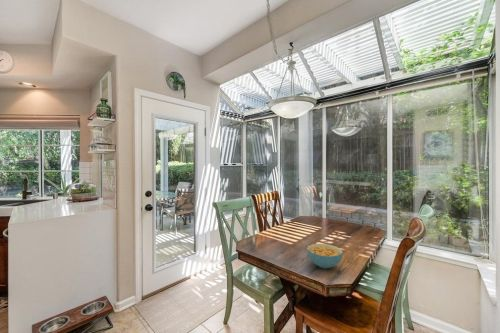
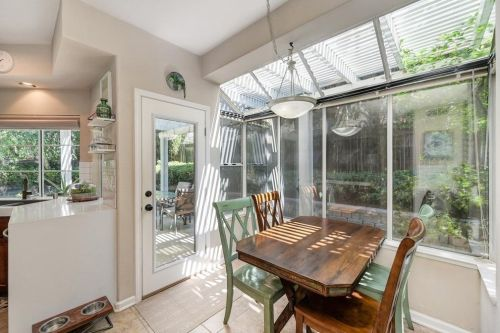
- cereal bowl (324, 257)
